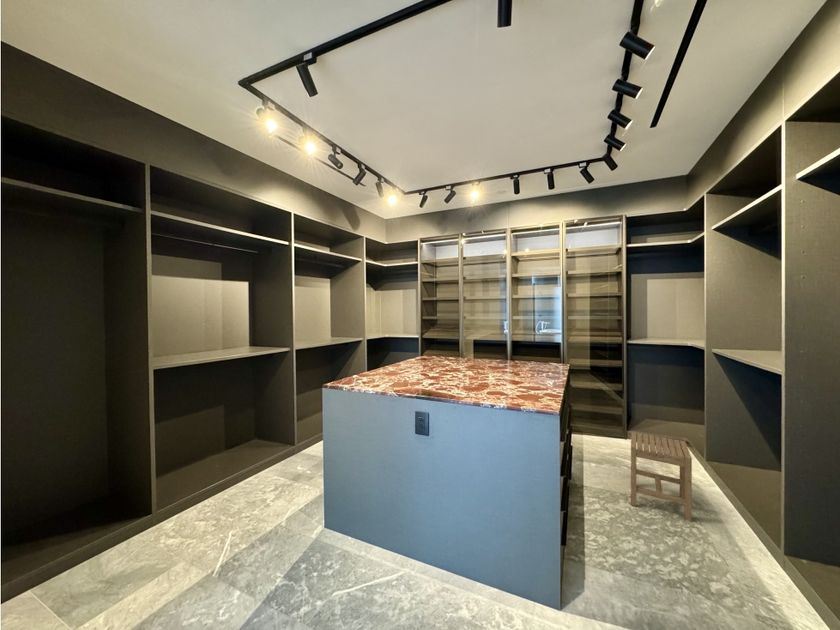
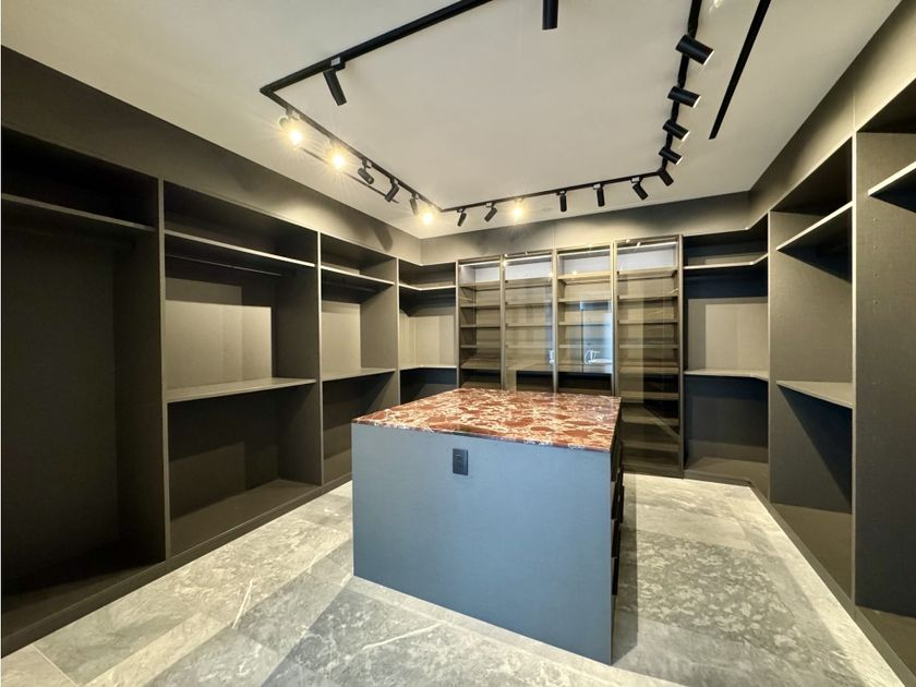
- stool (658, 474)
